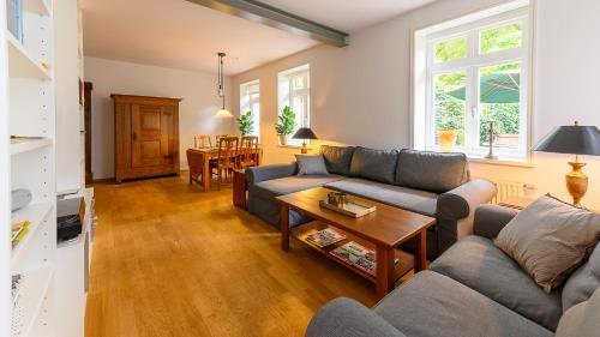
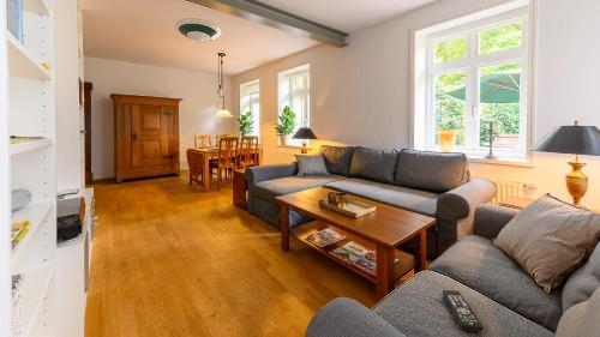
+ remote control (460, 308)
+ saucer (198, 34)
